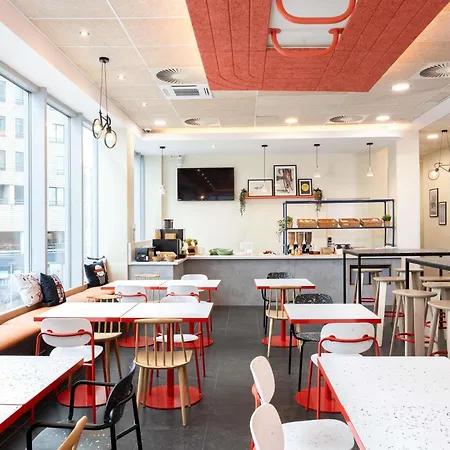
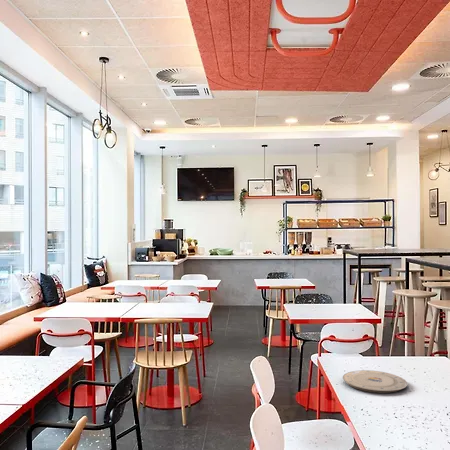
+ plate (374, 381)
